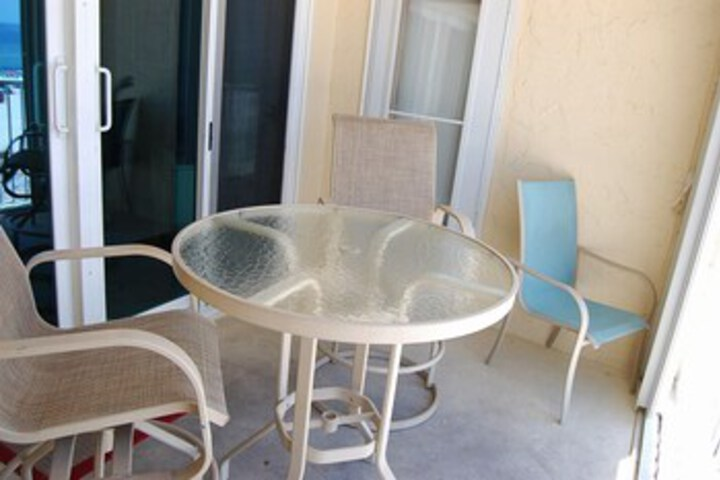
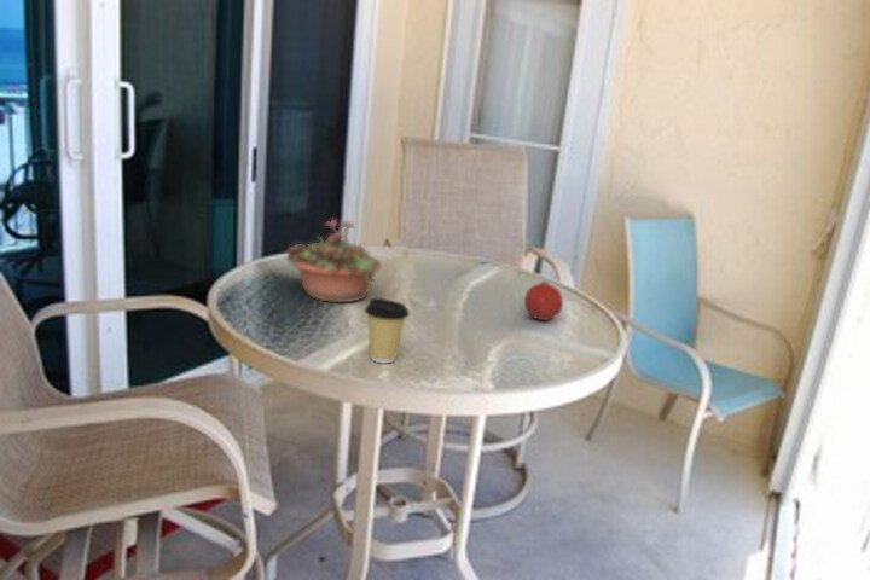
+ succulent planter (341, 259)
+ coffee cup (384, 330)
+ fruit (543, 300)
